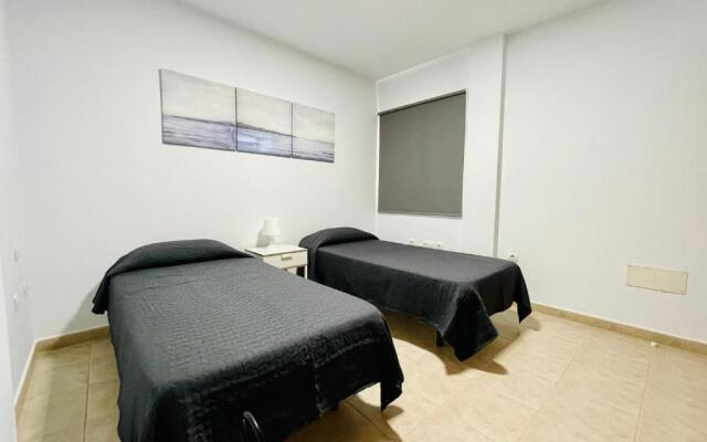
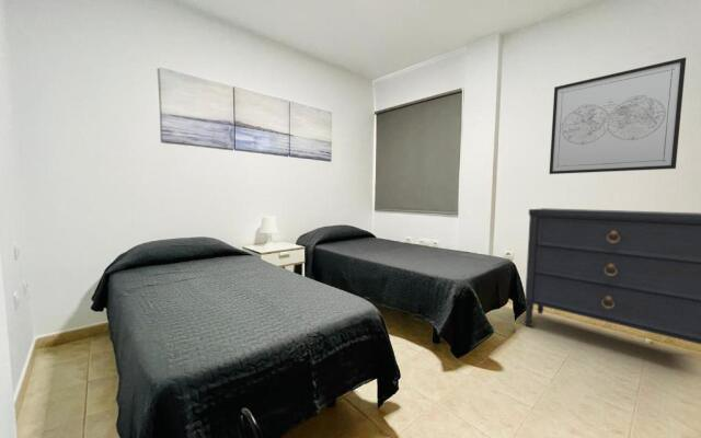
+ wall art (608, 123)
+ dresser (612, 276)
